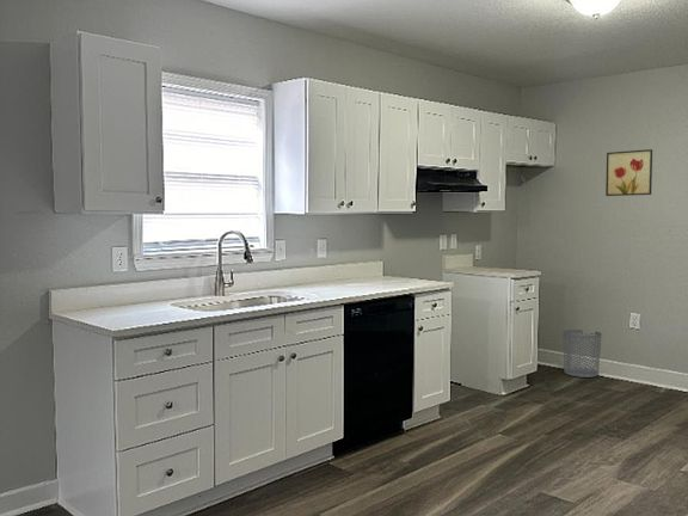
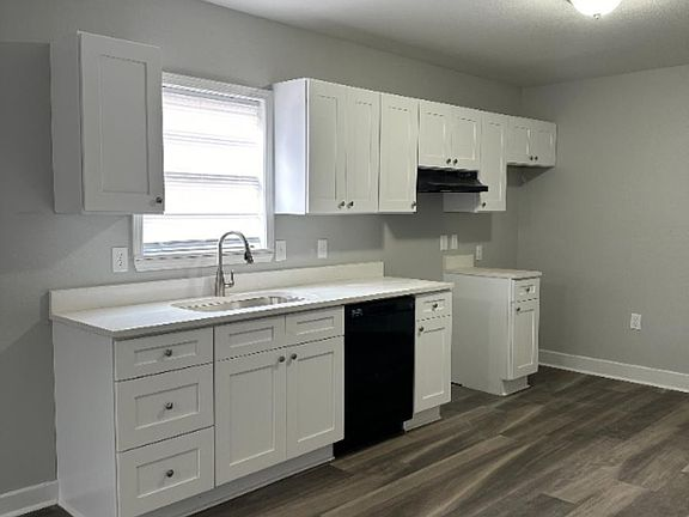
- waste bin (580, 352)
- wall art (628, 173)
